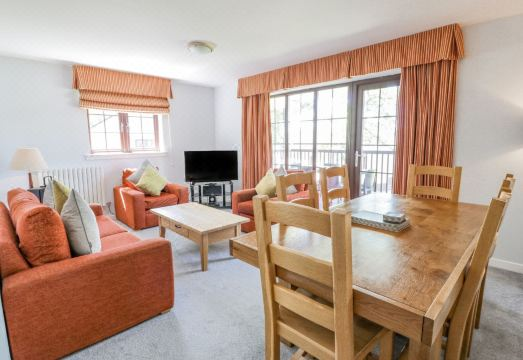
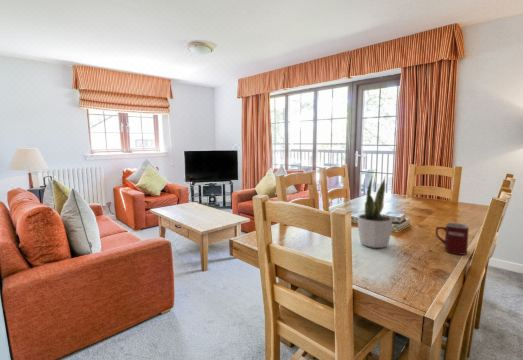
+ potted plant (374, 208)
+ mug (451, 237)
